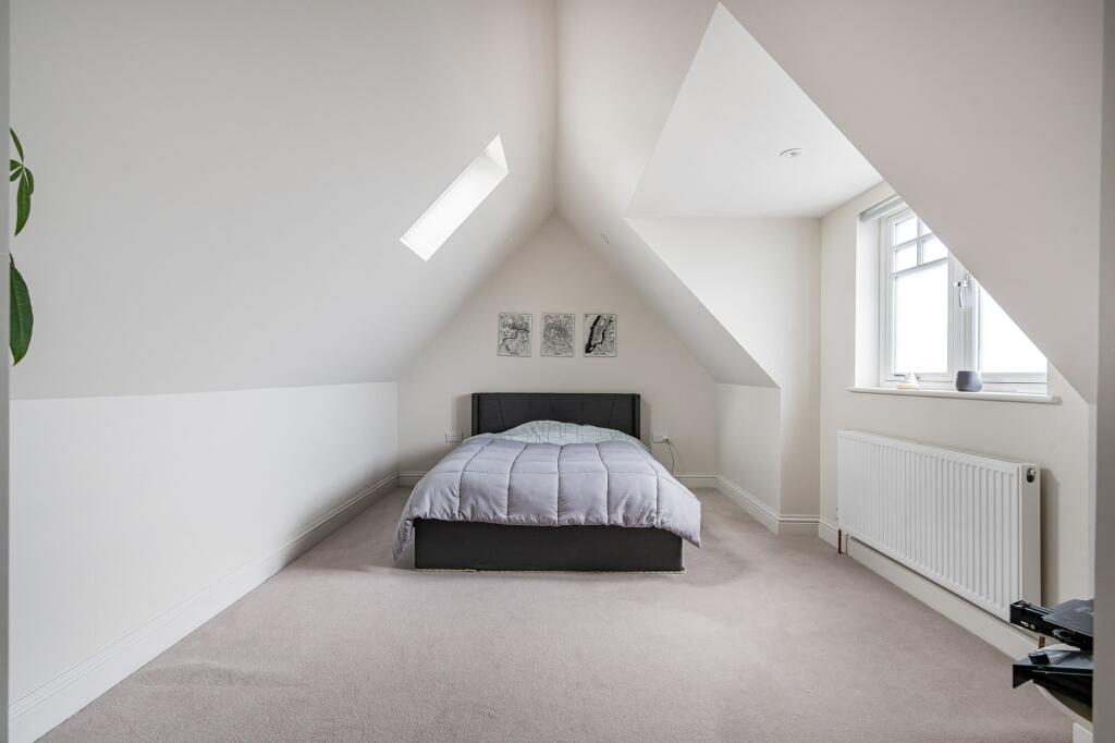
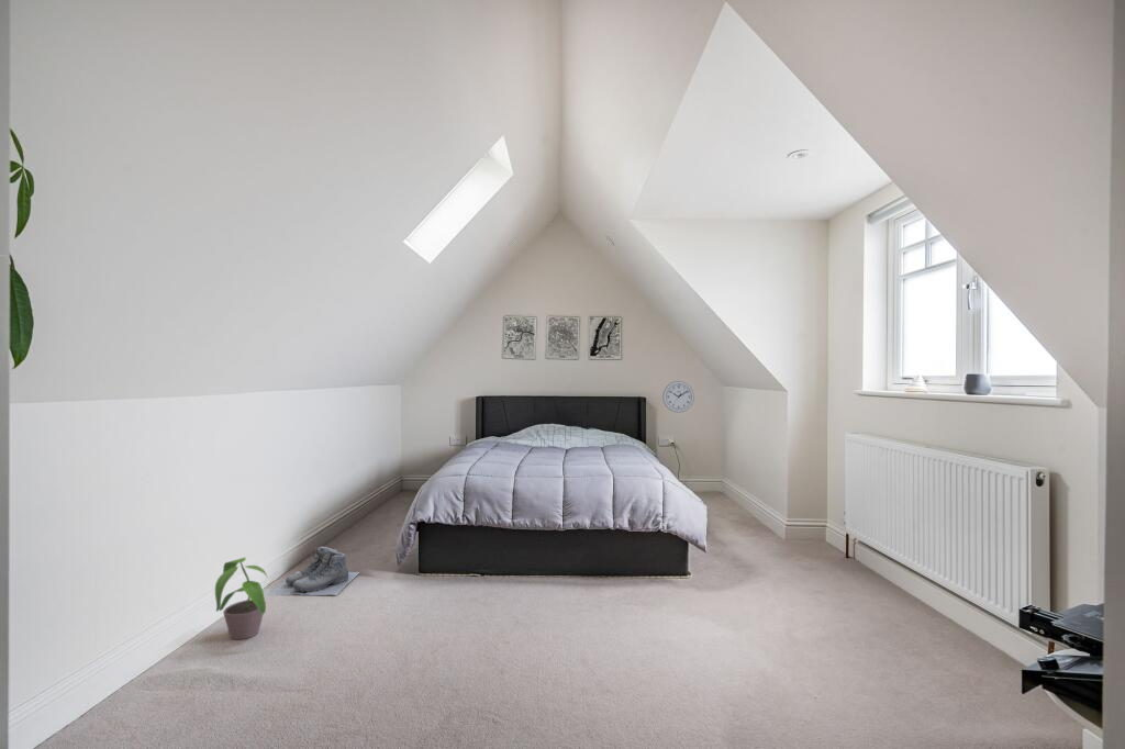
+ boots (315, 566)
+ wall clock (678, 396)
+ potted plant (243, 601)
